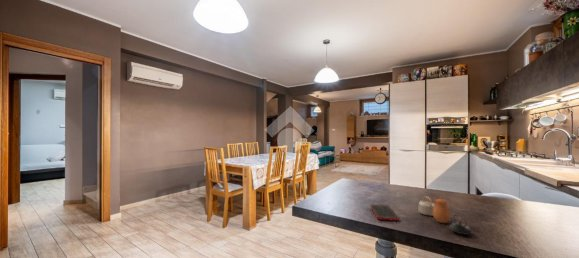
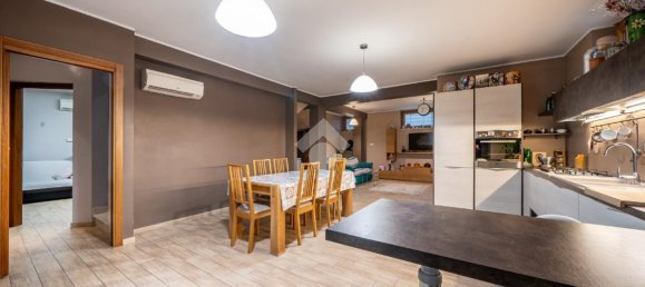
- cell phone (383, 212)
- teapot (440, 208)
